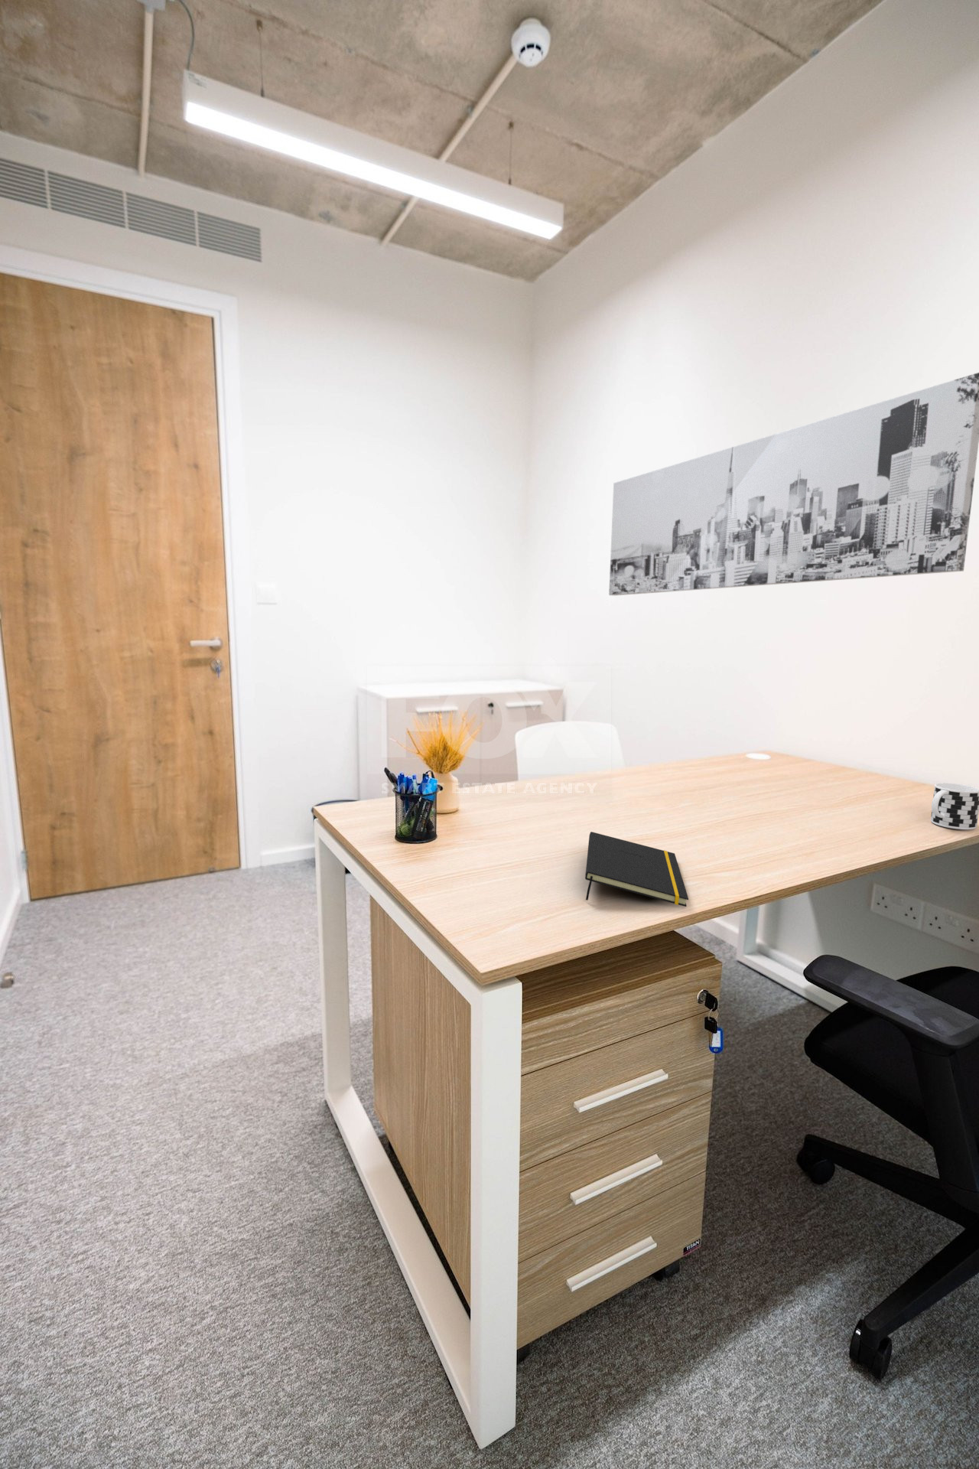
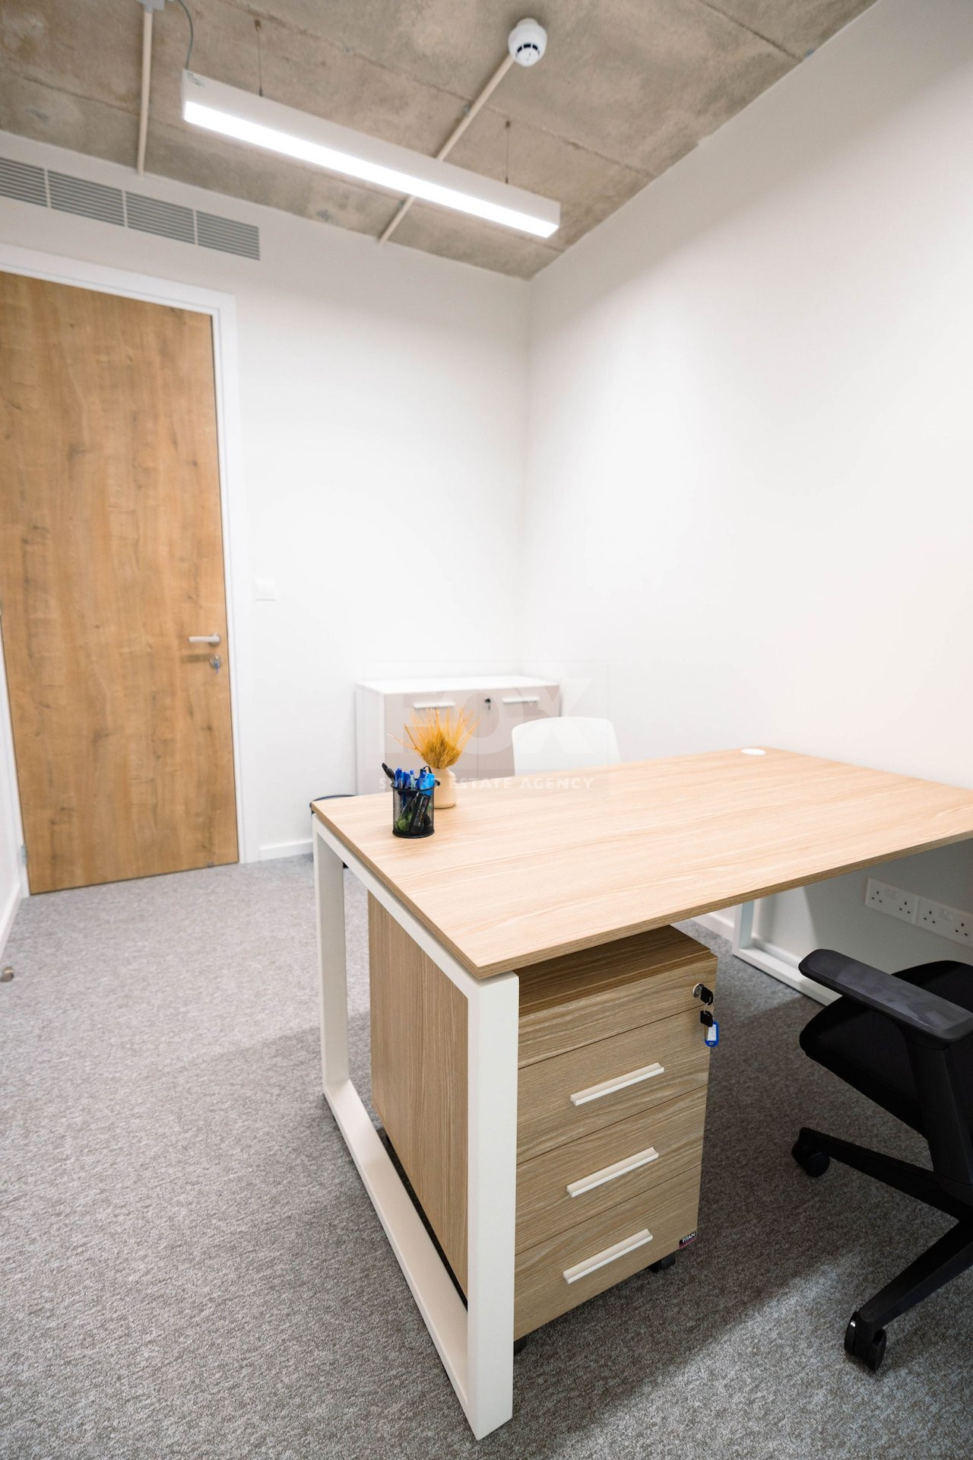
- notepad (634, 866)
- wall art (744, 516)
- cup (951, 807)
